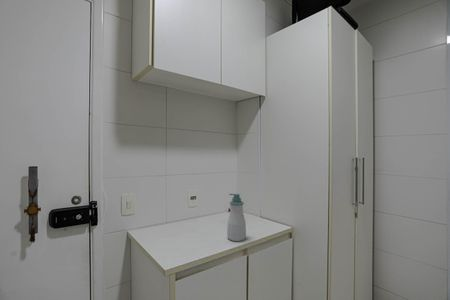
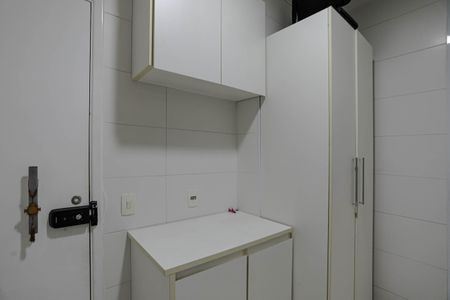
- soap bottle (236, 216)
